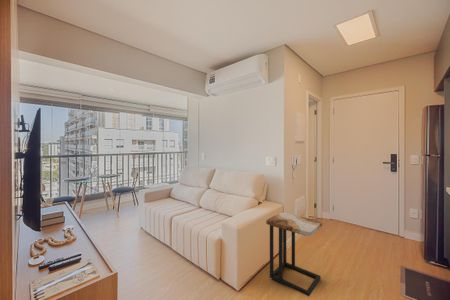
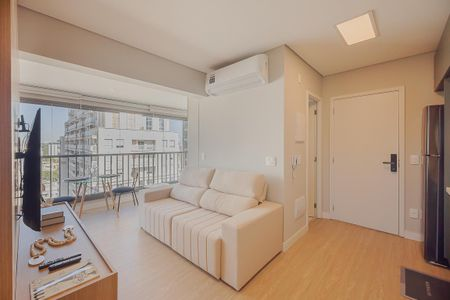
- side table (293, 249)
